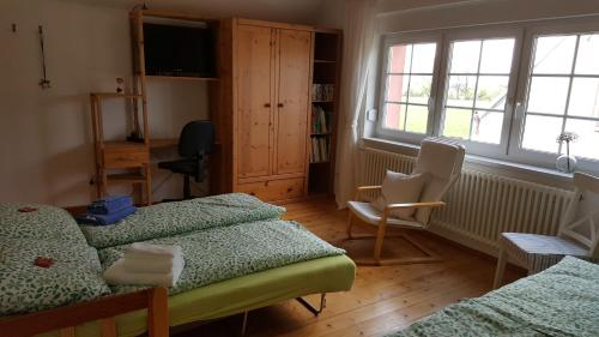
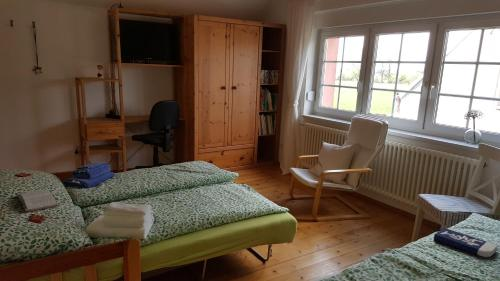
+ book (464, 242)
+ book (37, 198)
